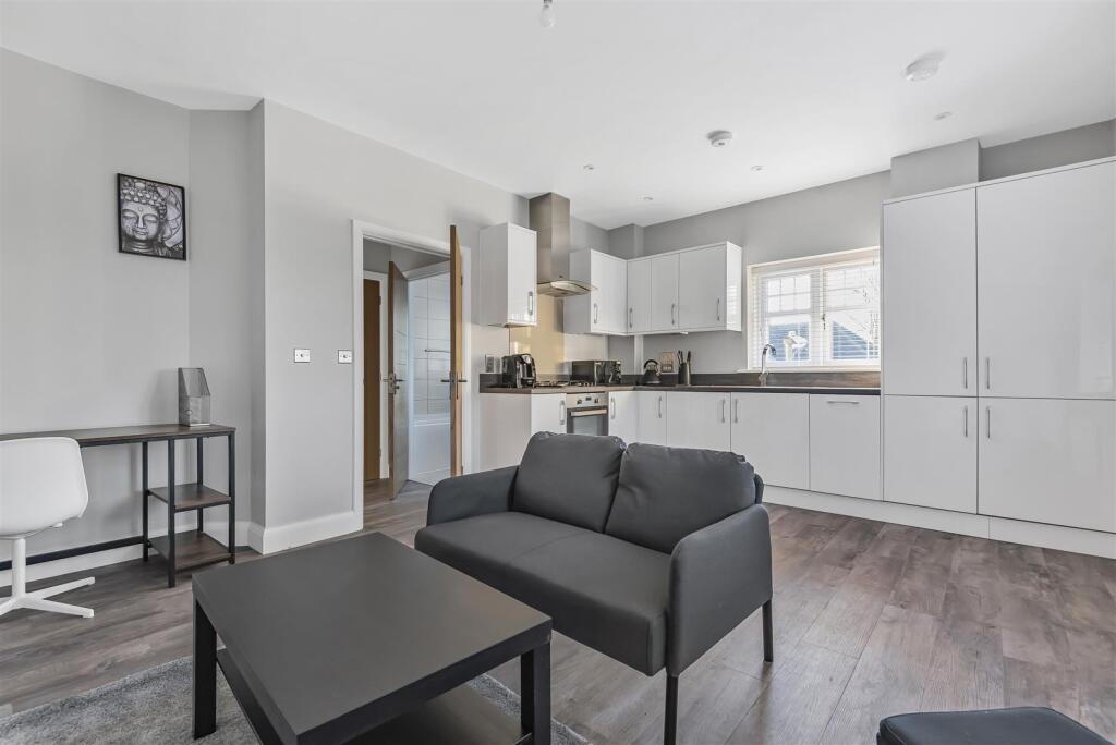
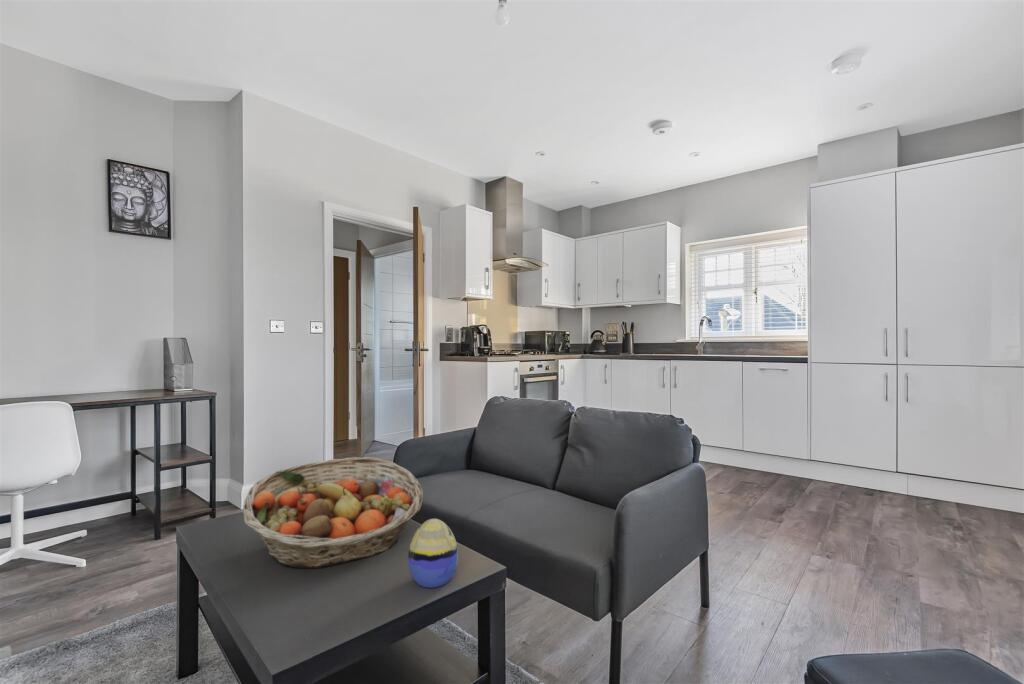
+ decorative egg (433, 549)
+ fruit basket (338, 507)
